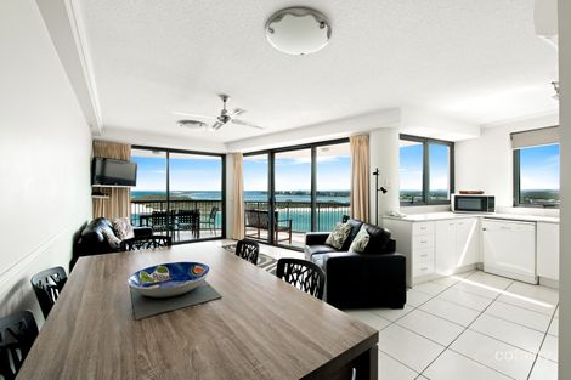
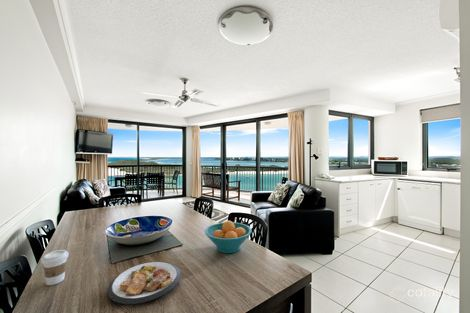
+ plate (146, 277)
+ fruit bowl (228, 234)
+ coffee cup (55, 267)
